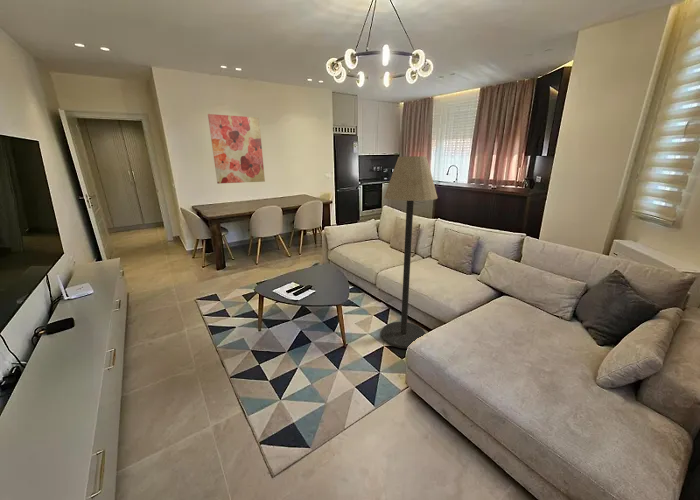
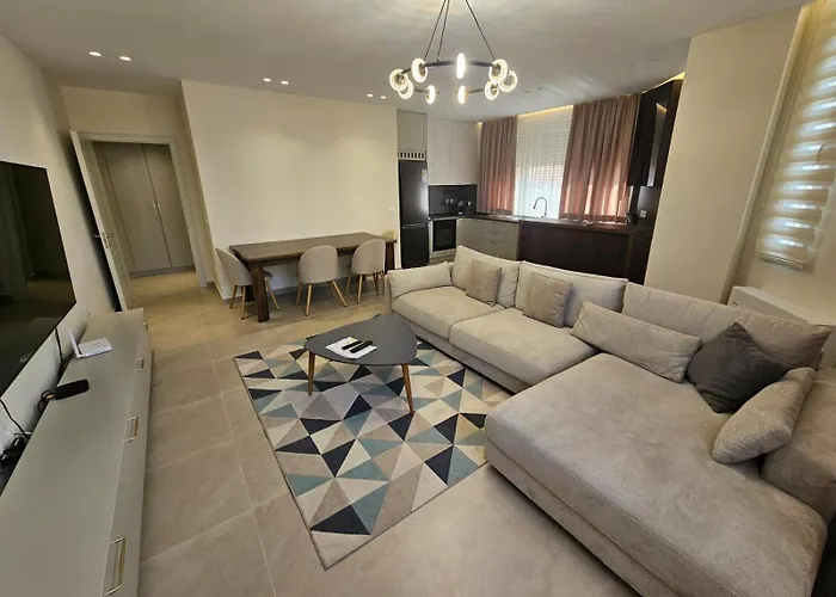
- floor lamp (407, 254)
- wall art (238, 150)
